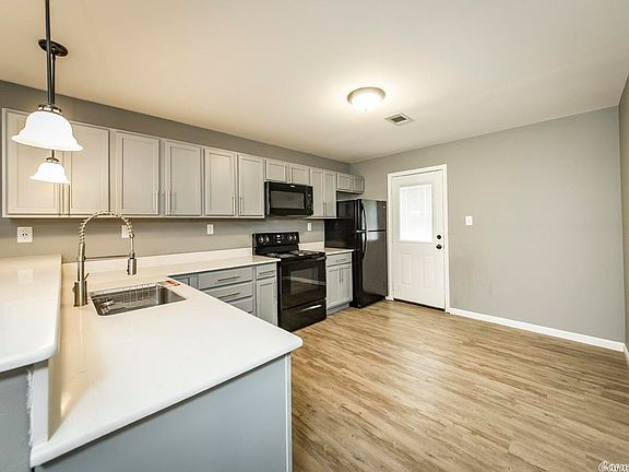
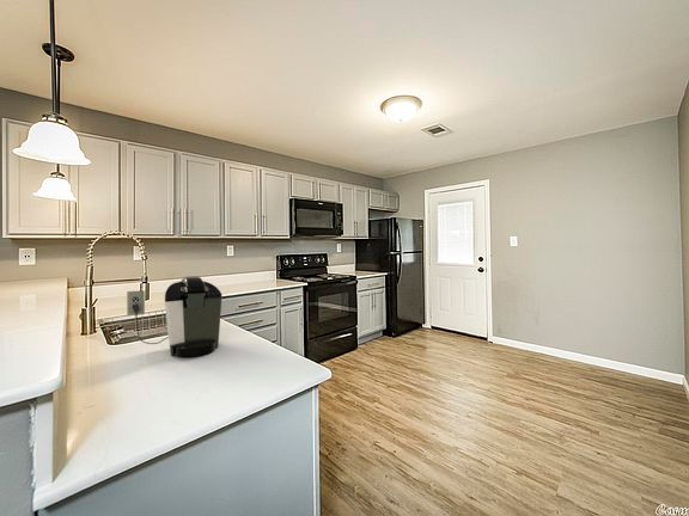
+ coffee maker (177, 314)
